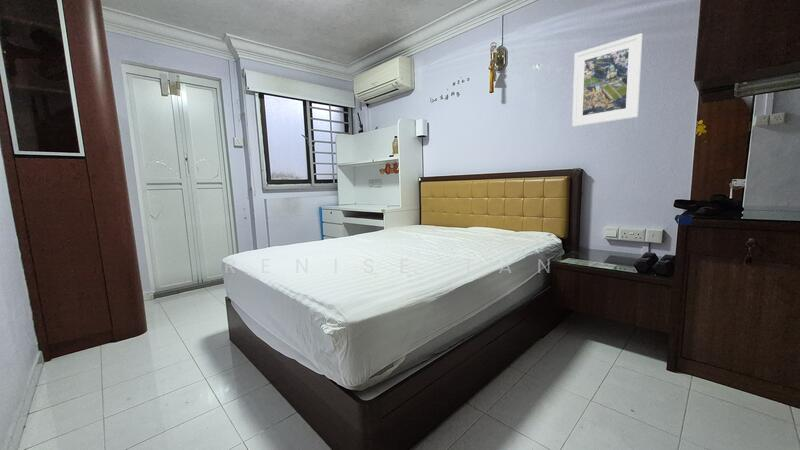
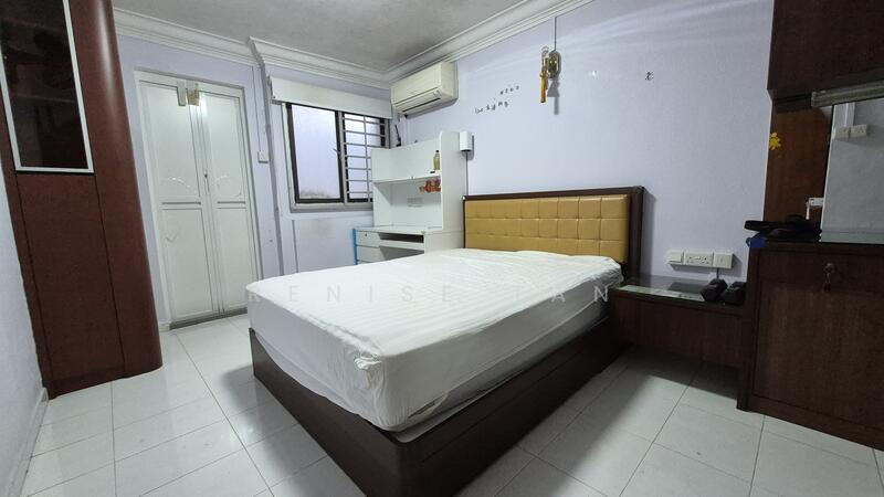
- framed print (604, 83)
